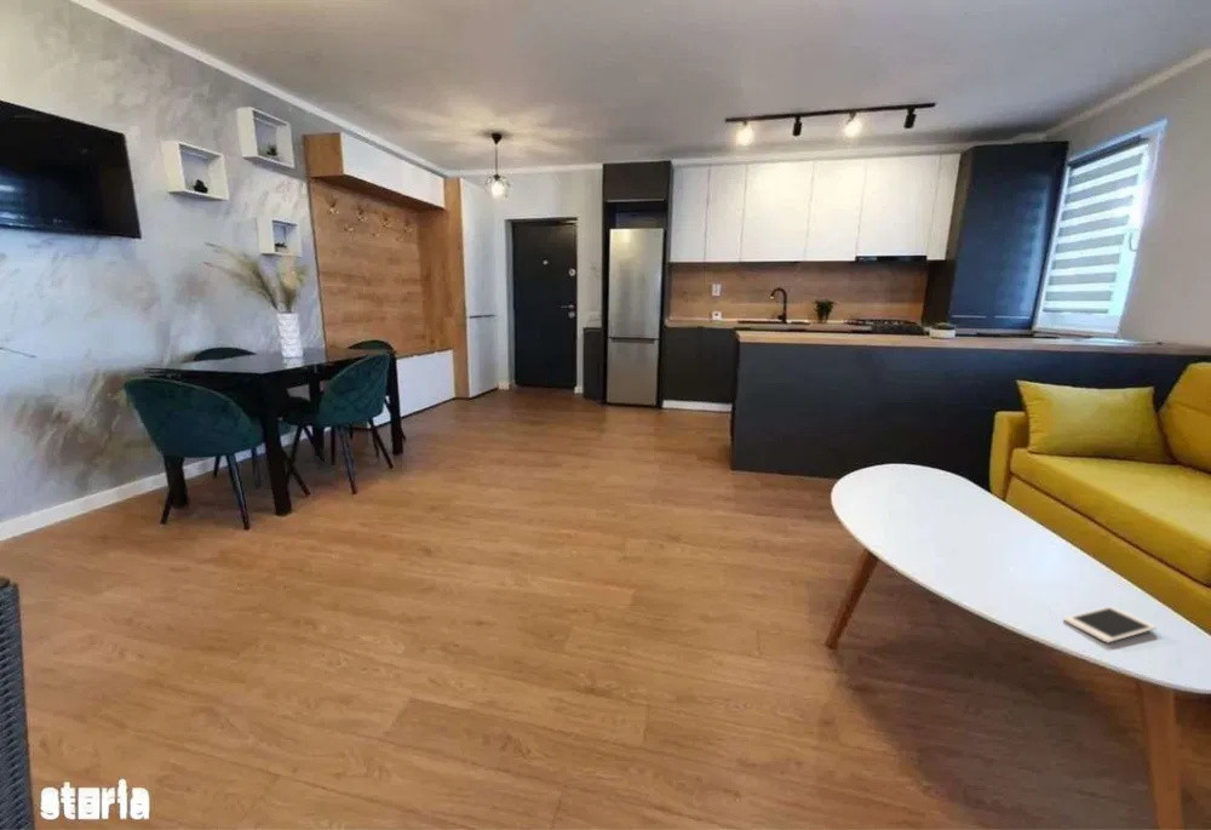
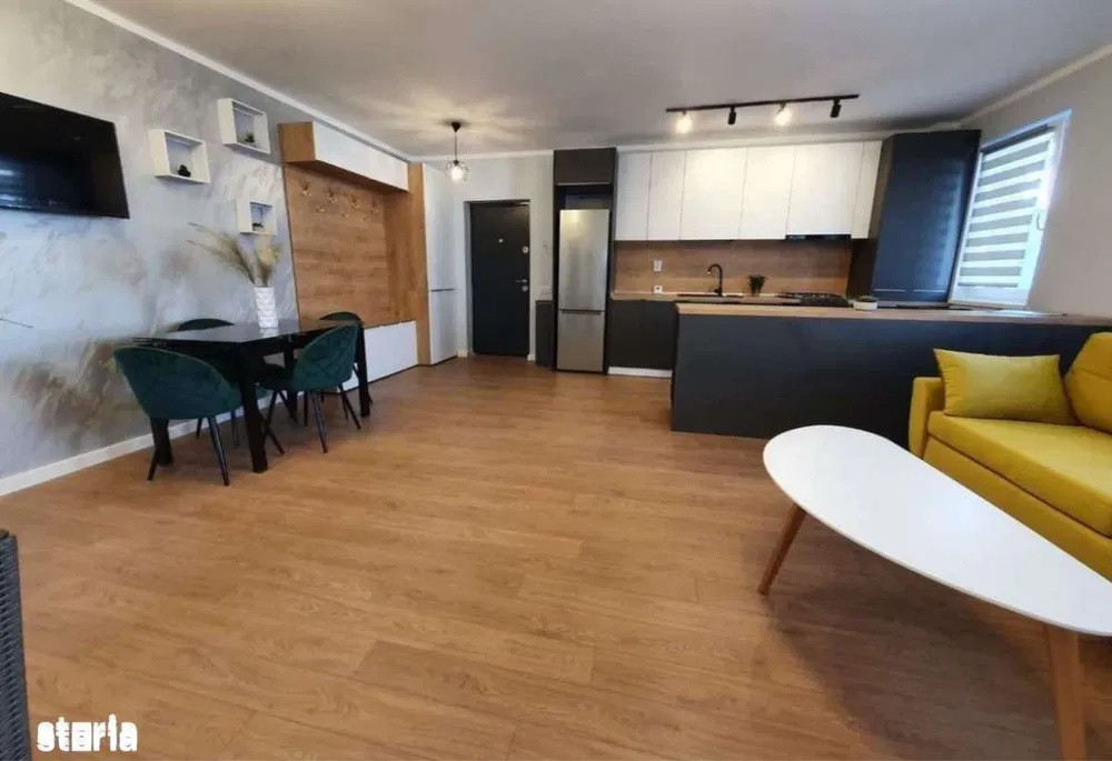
- cell phone (1108, 623)
